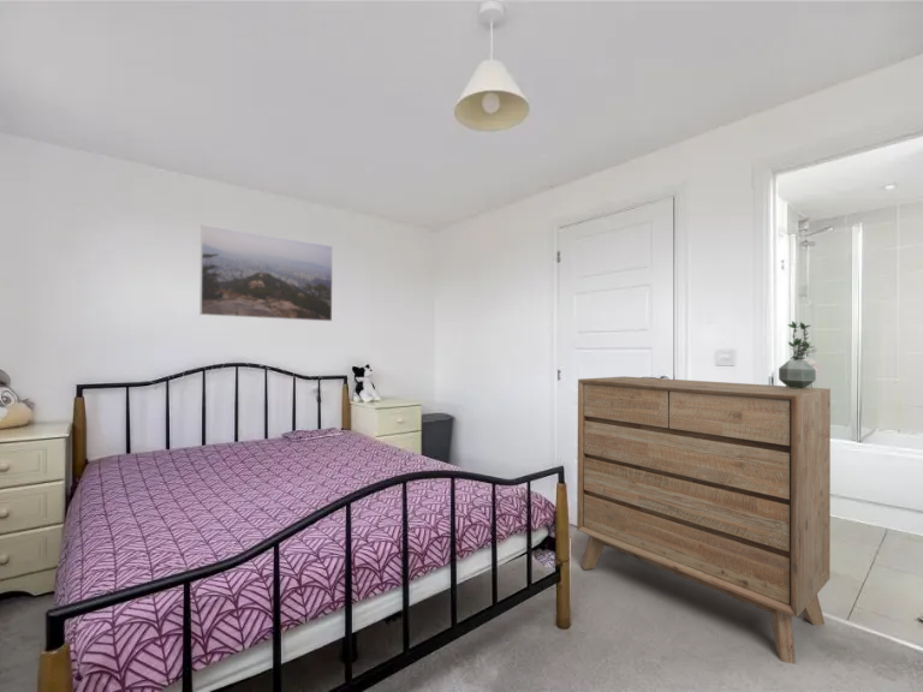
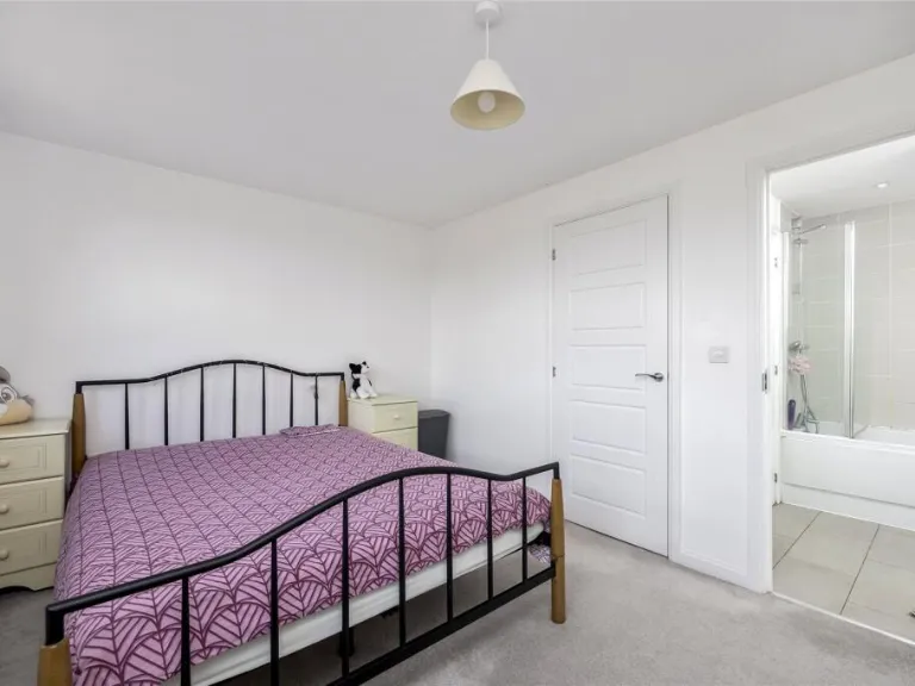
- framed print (272, 276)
- dresser (689, 487)
- potted plant (797, 353)
